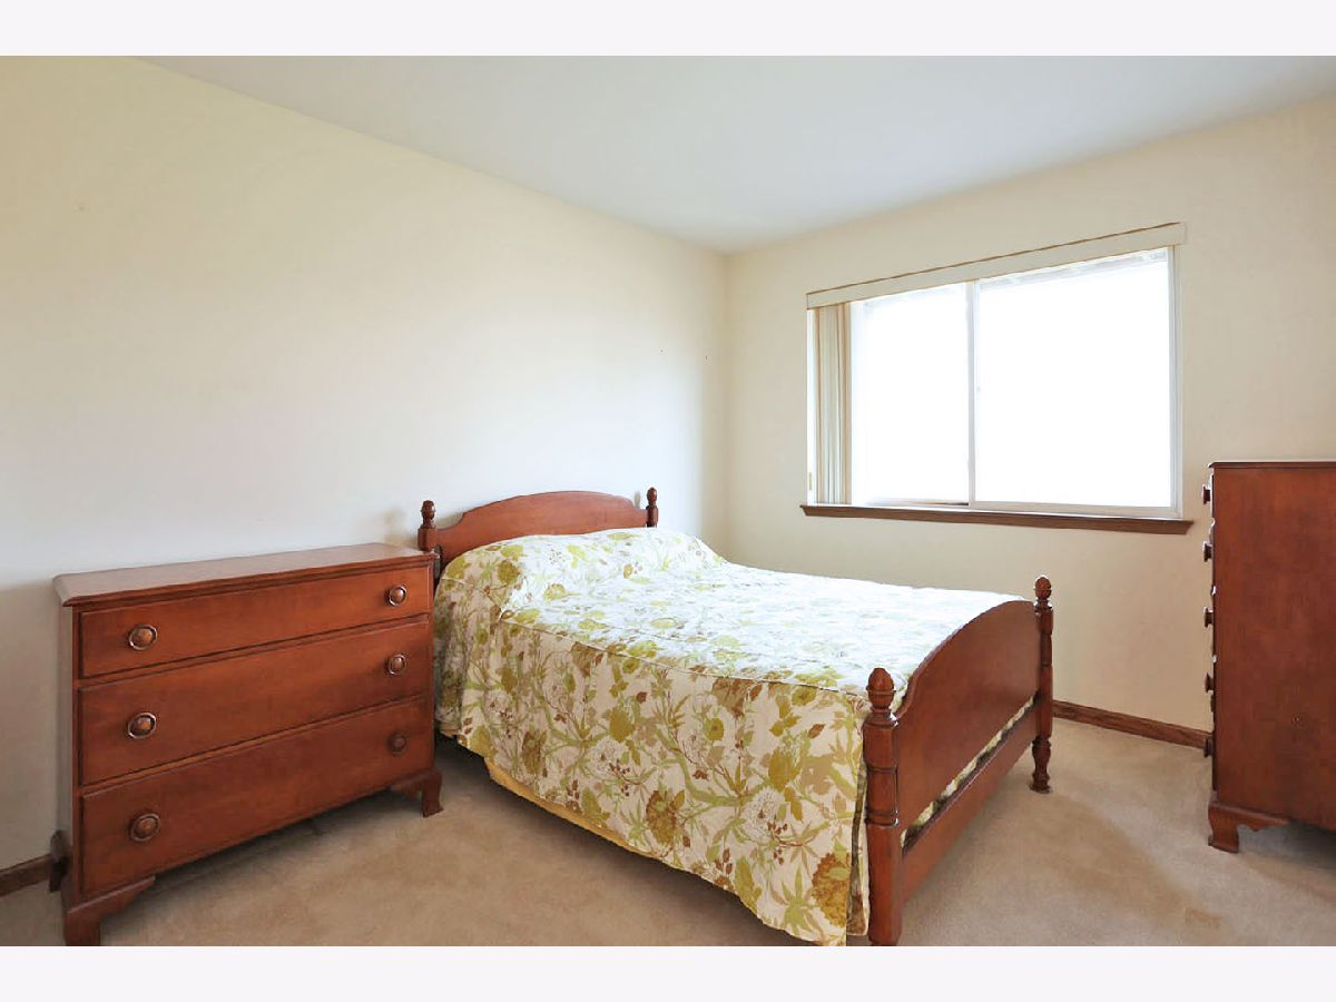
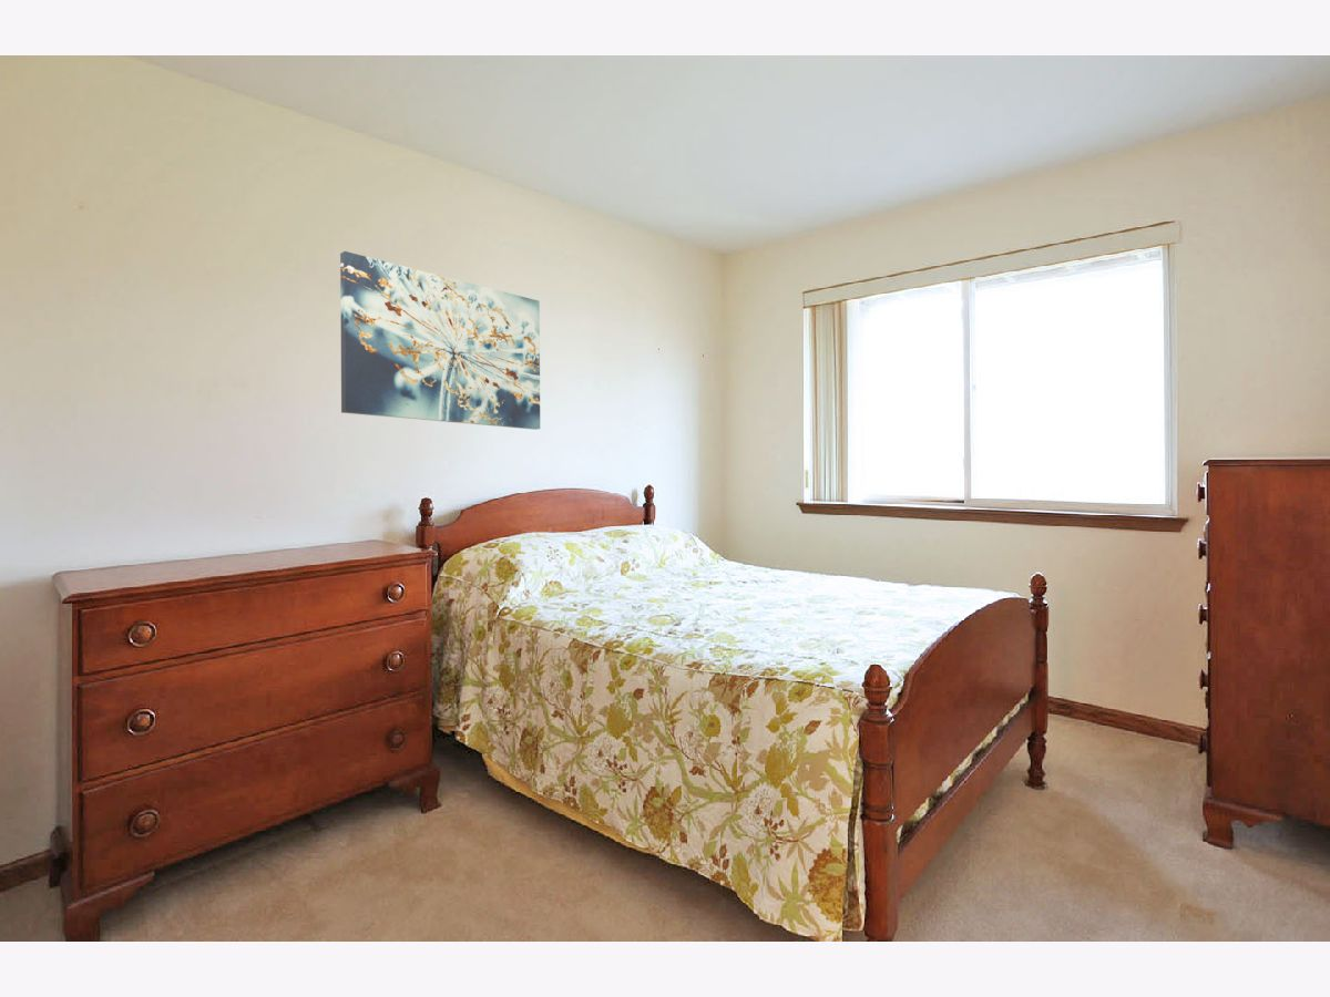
+ wall art (451, 350)
